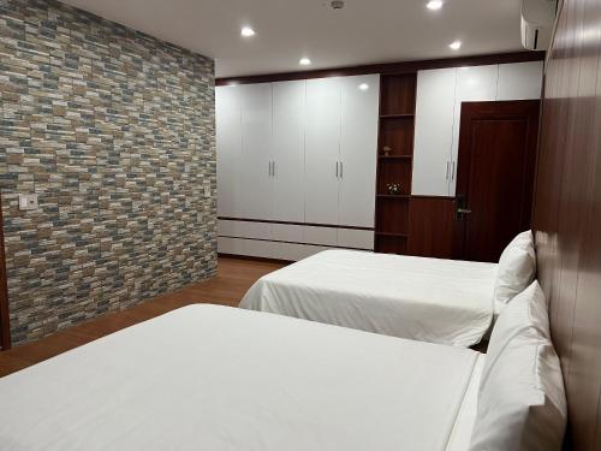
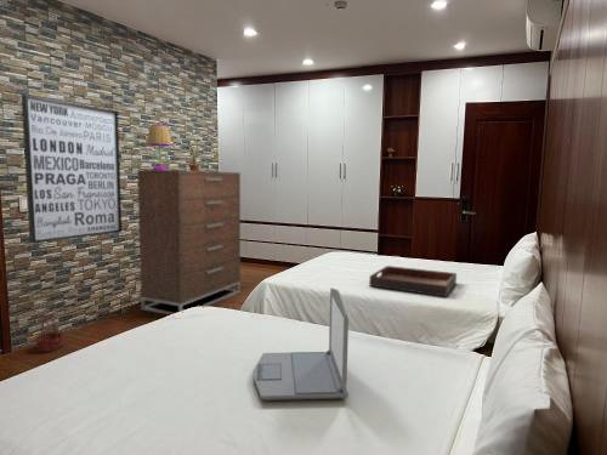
+ potted plant (197, 154)
+ basket (49, 332)
+ dresser (194, 237)
+ wall art (76, 171)
+ serving tray (413, 279)
+ laptop (296, 352)
+ table lamp (159, 148)
